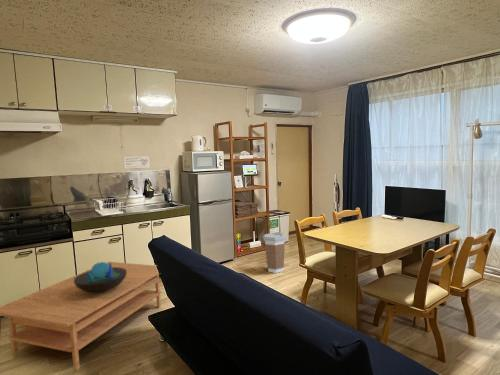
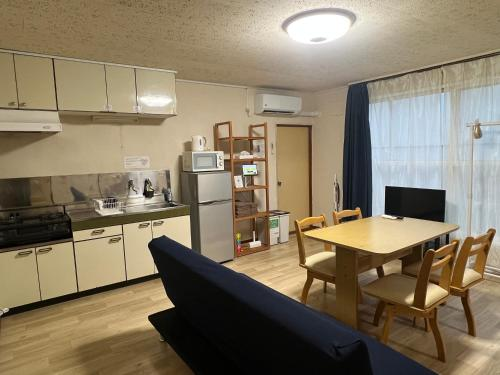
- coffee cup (274, 252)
- coffee table (94, 307)
- decorative bowl (101, 275)
